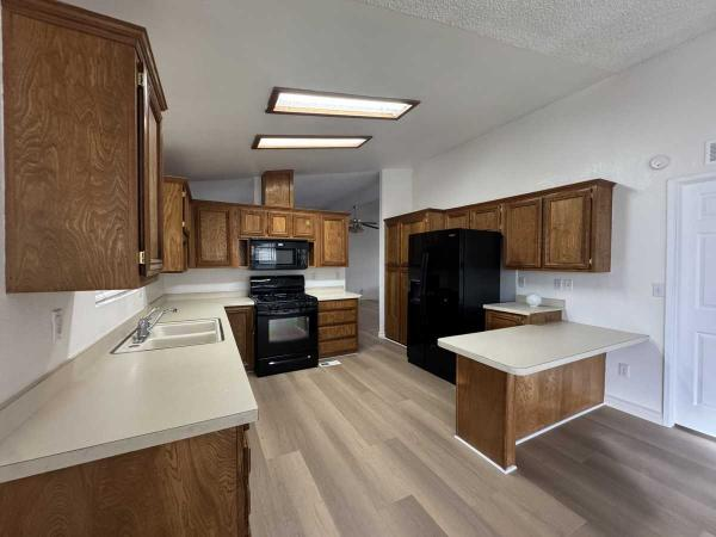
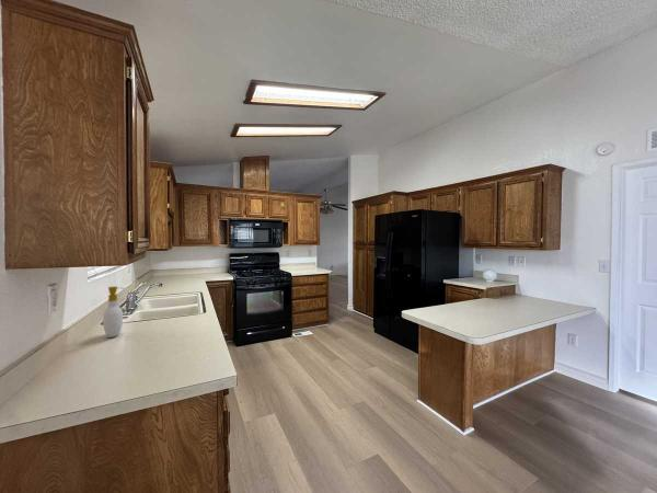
+ soap bottle (114, 310)
